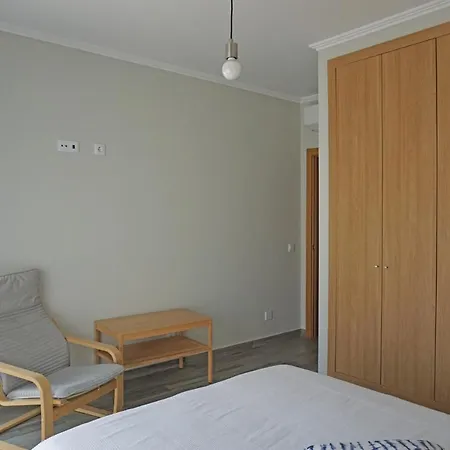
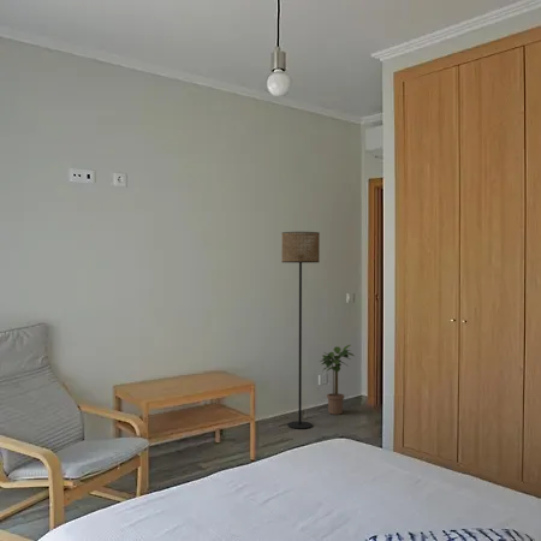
+ floor lamp (299, 328)
+ potted plant (333, 377)
